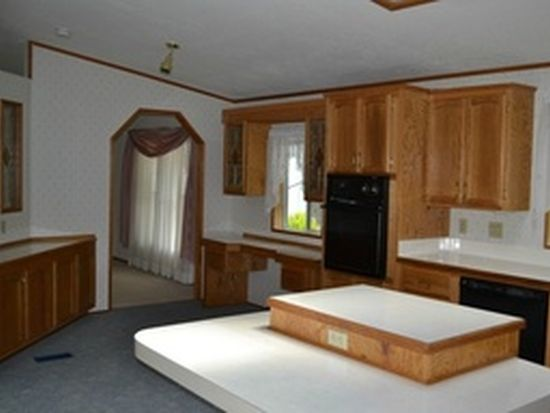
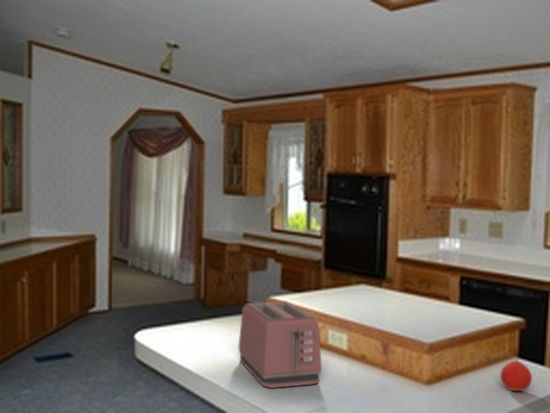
+ fruit (516, 373)
+ toaster (279, 341)
